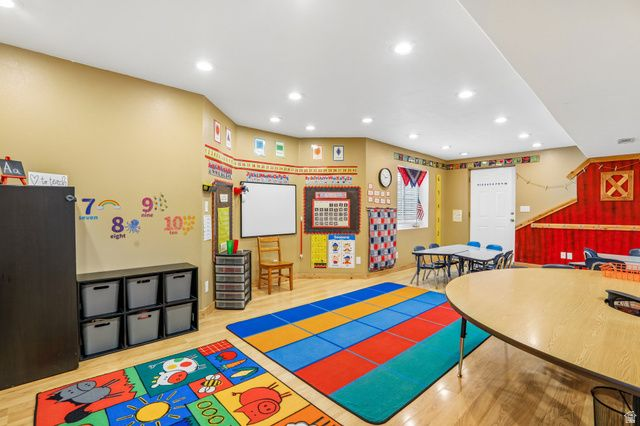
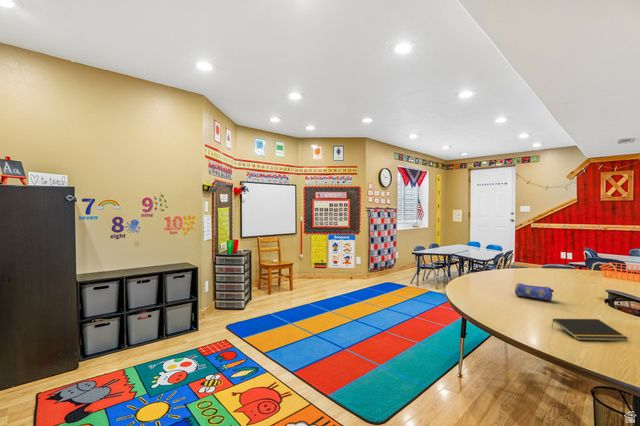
+ notepad (588, 329)
+ pencil case (533, 291)
